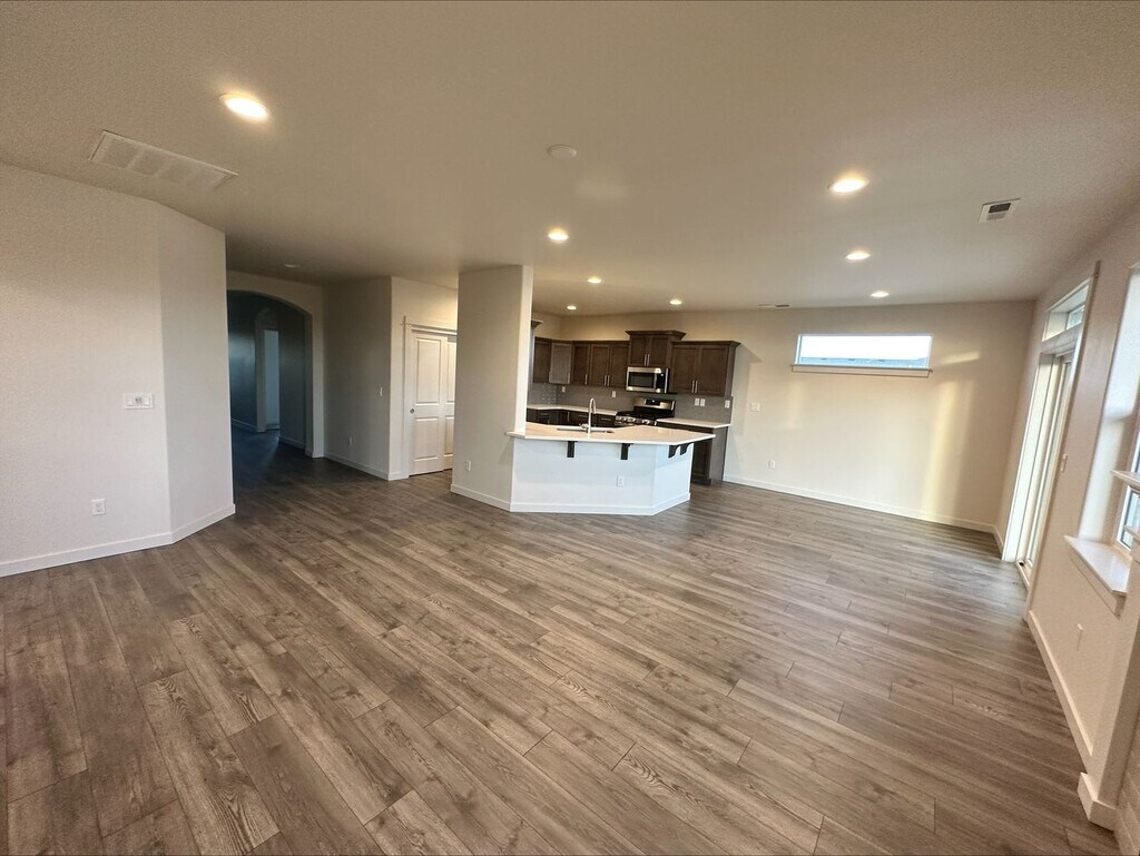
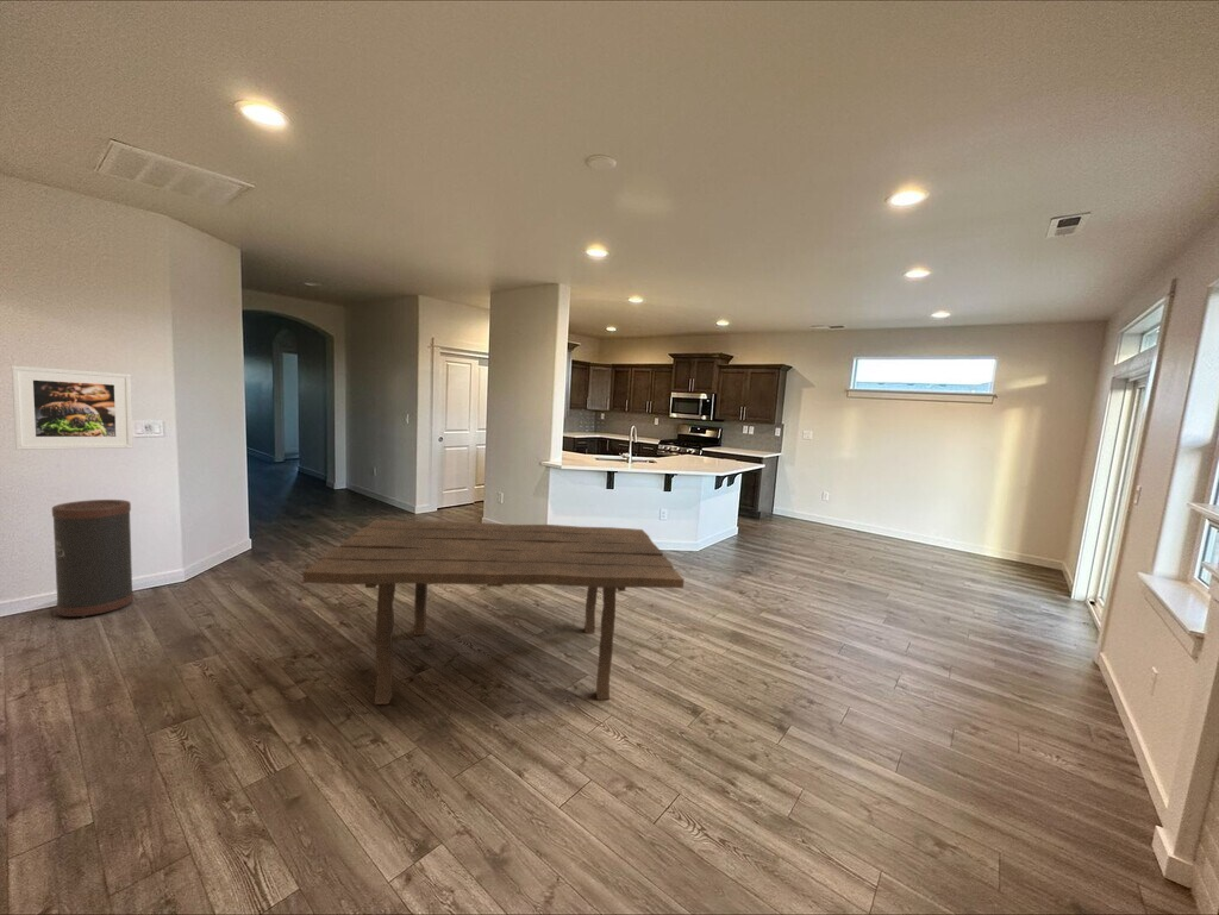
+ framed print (76, 409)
+ dining table (502, 585)
+ trash can (94, 556)
